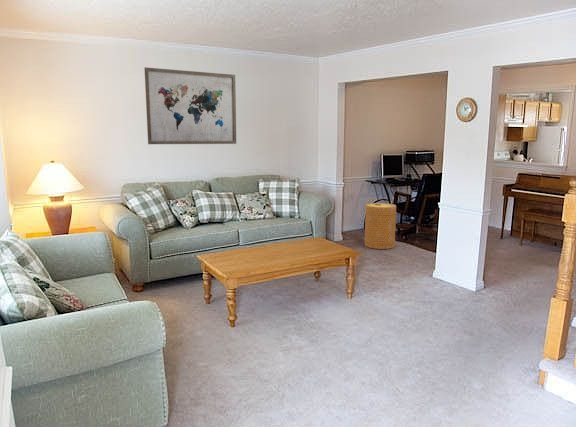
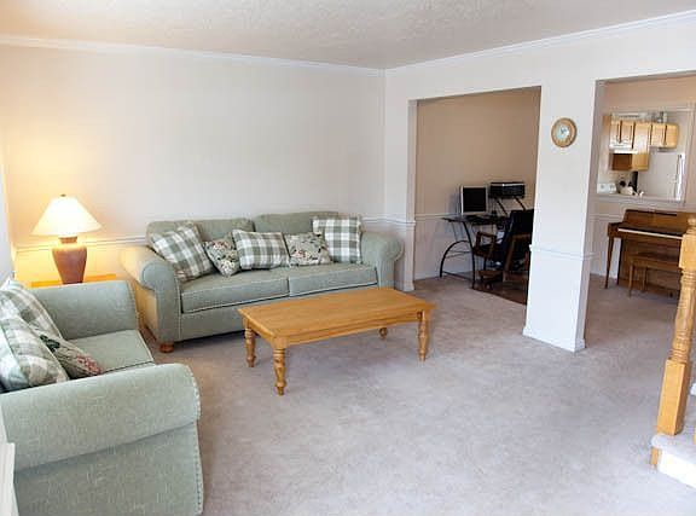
- basket (380, 225)
- wall art (193, 108)
